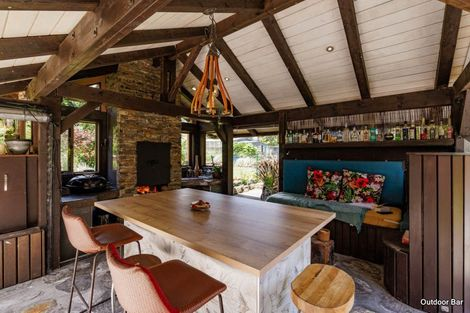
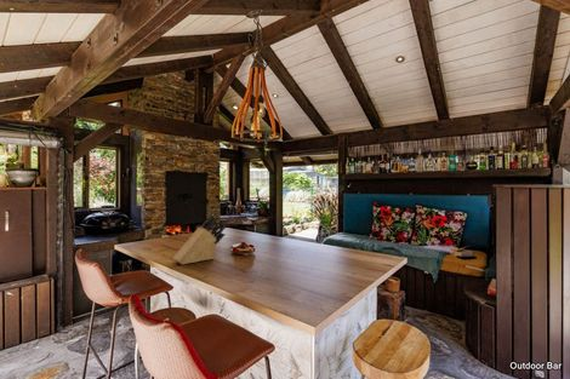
+ knife block (200, 237)
